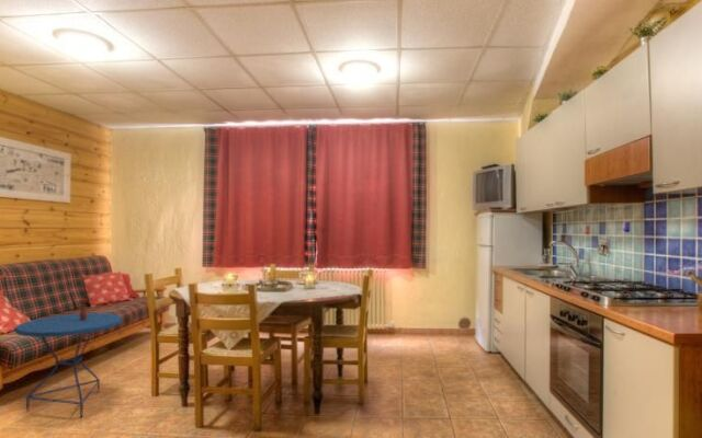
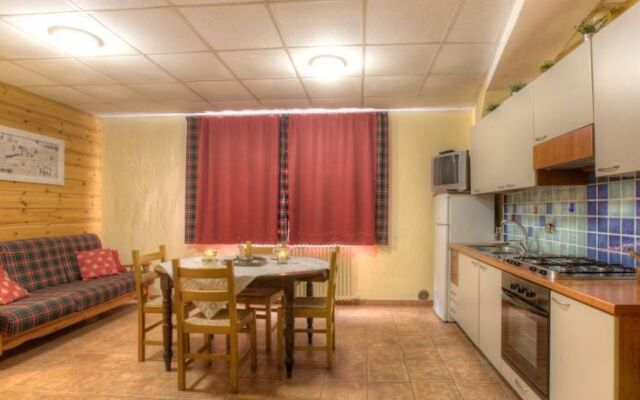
- side table (75, 355)
